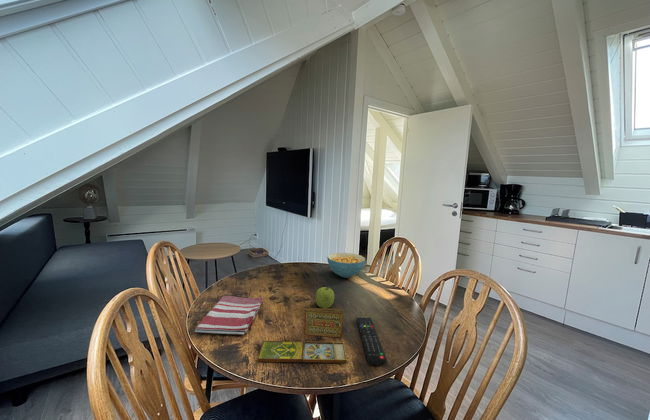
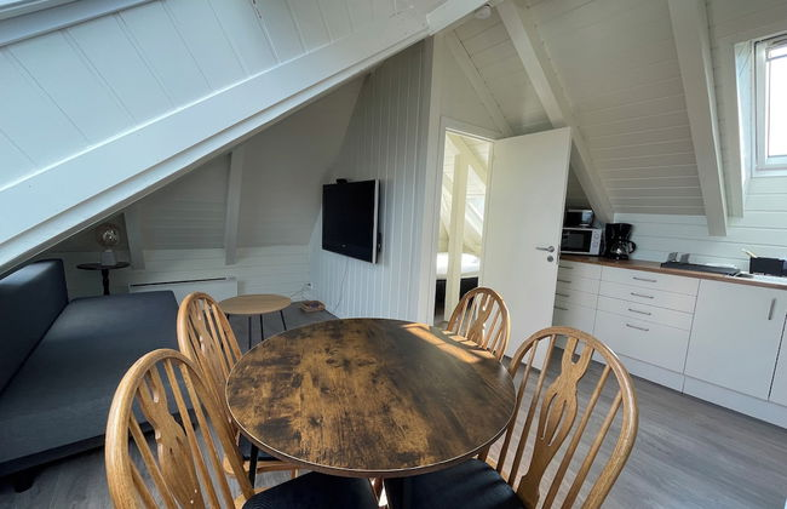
- dish towel (232, 312)
- cereal bowl (345, 266)
- board game (304, 332)
- fruit (324, 296)
- remote control (369, 338)
